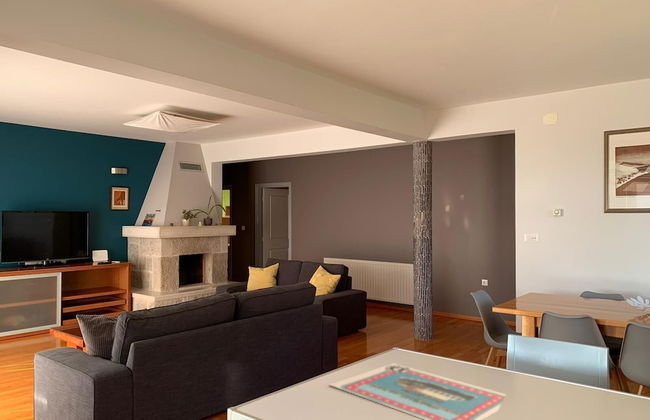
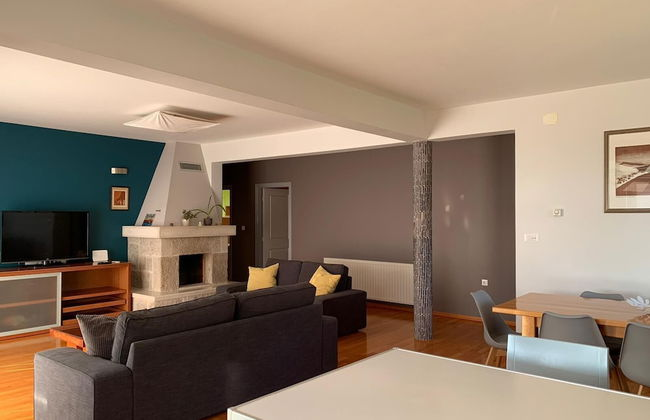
- postcard (420, 391)
